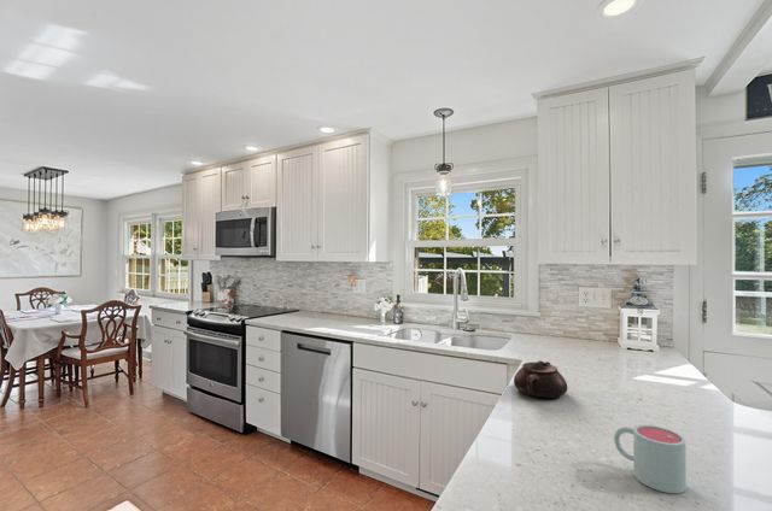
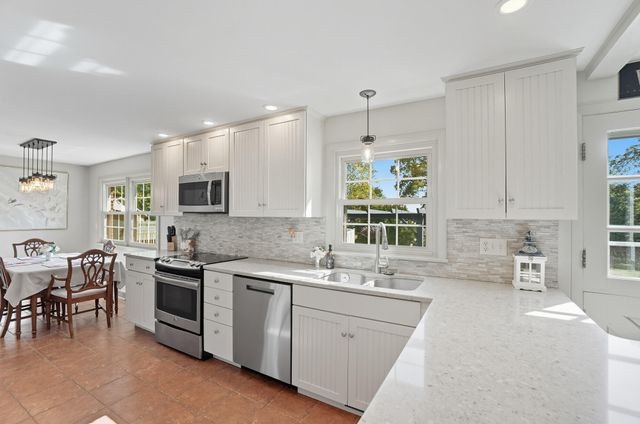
- mug (647, 452)
- teapot (538, 376)
